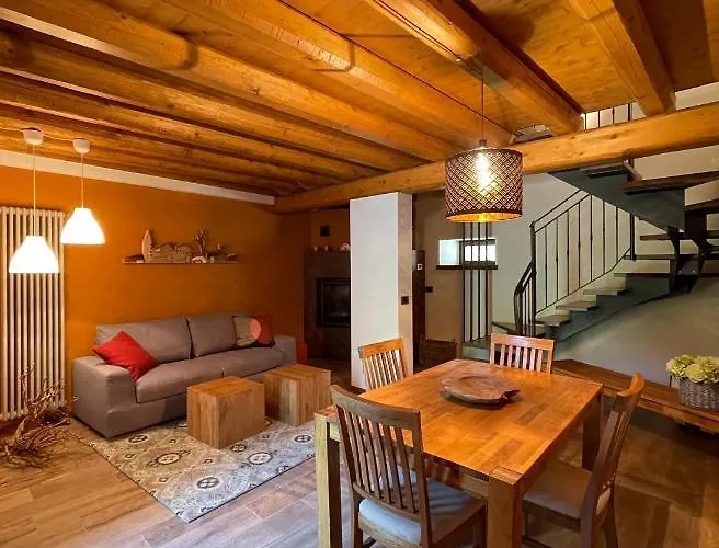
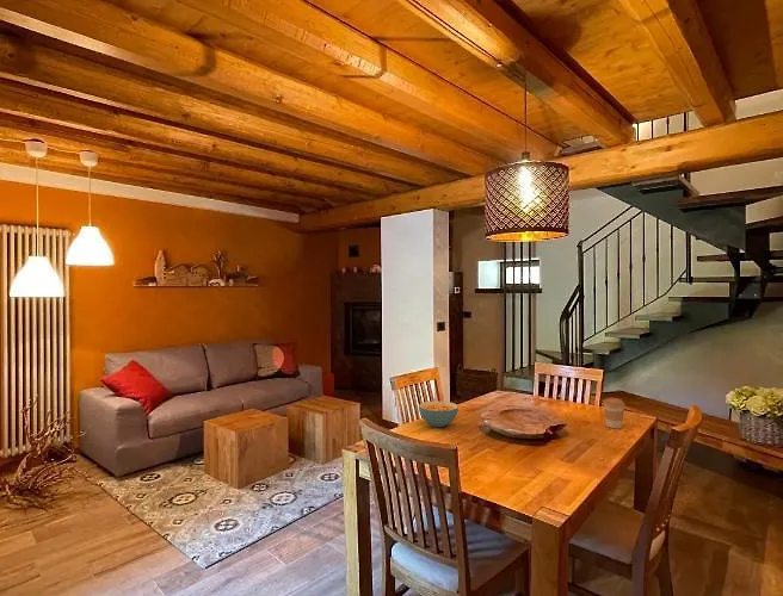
+ cereal bowl (438, 415)
+ coffee cup (614, 412)
